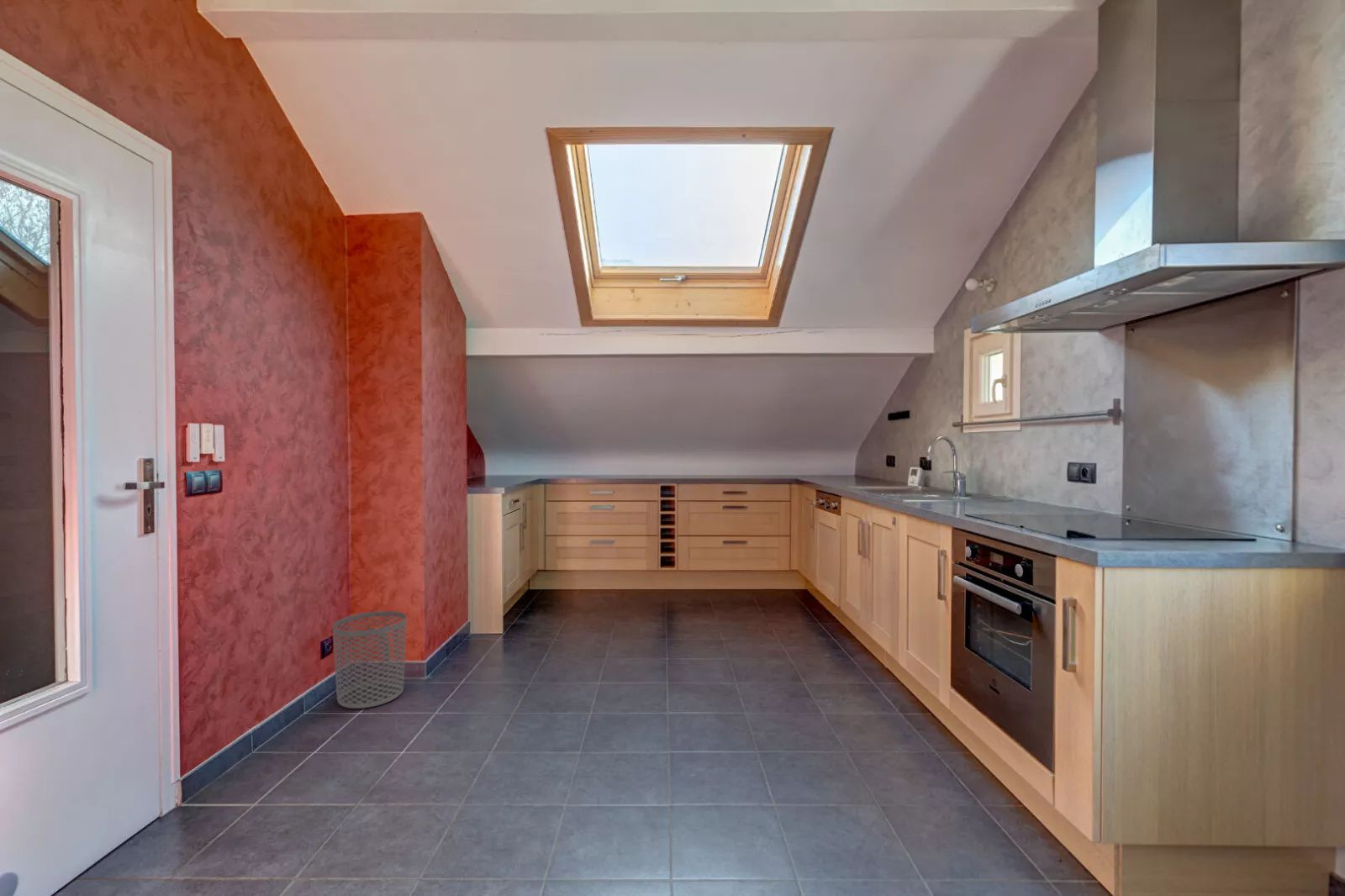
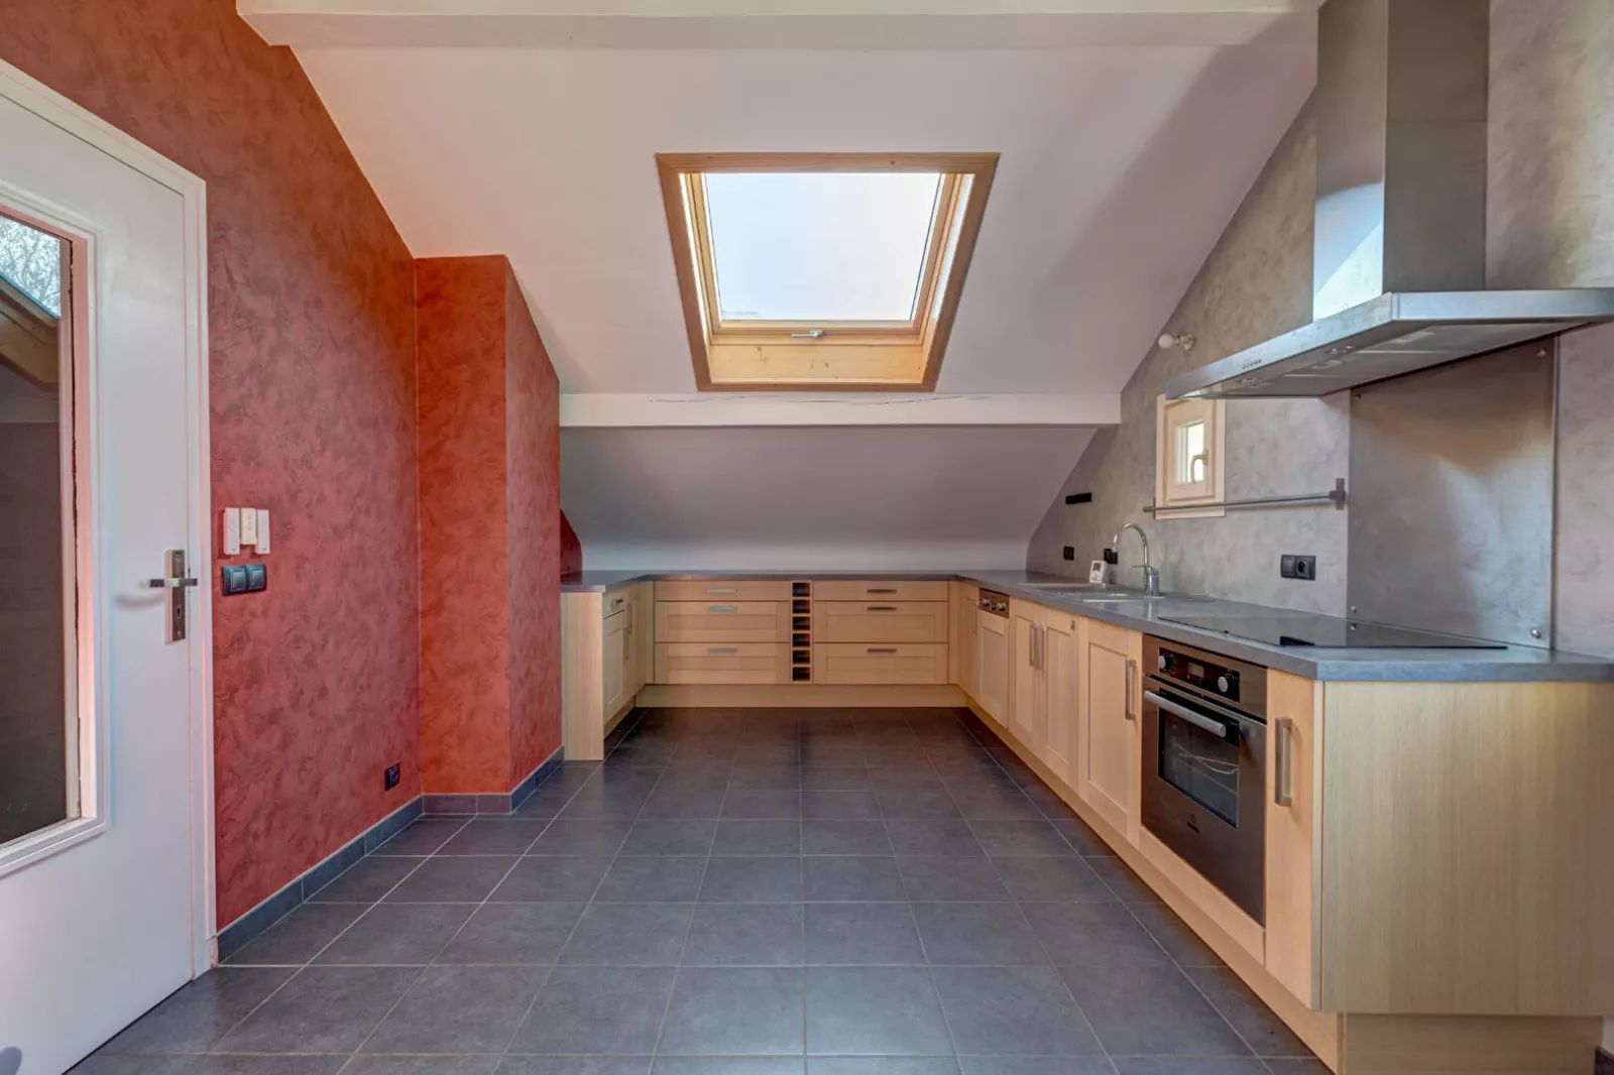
- waste bin (371, 658)
